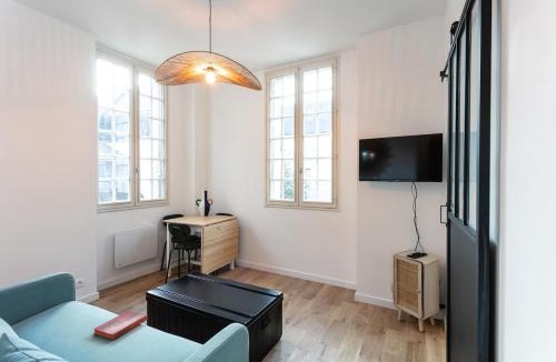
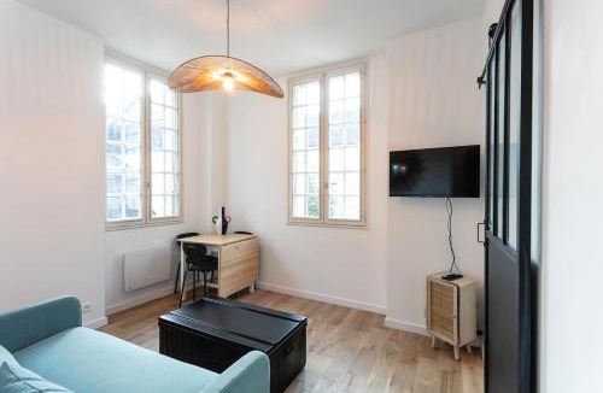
- hardback book (121, 323)
